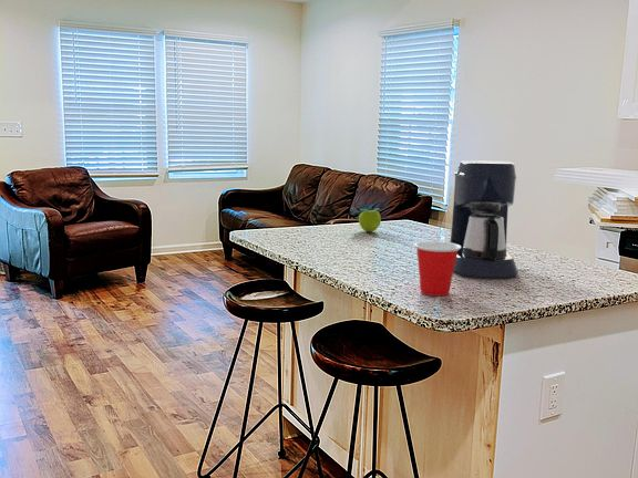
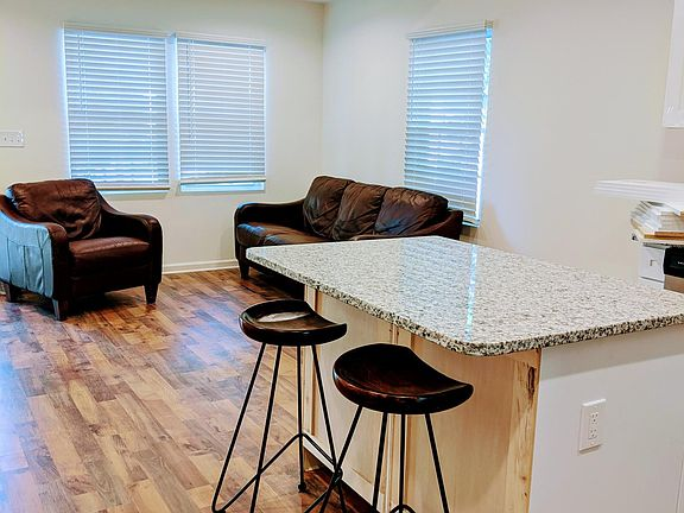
- cup (435, 268)
- coffee maker (485, 216)
- fruit (369, 219)
